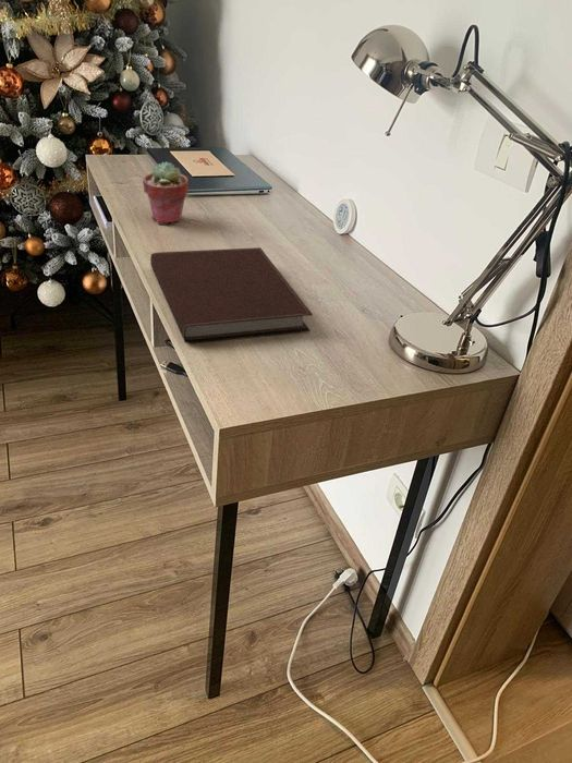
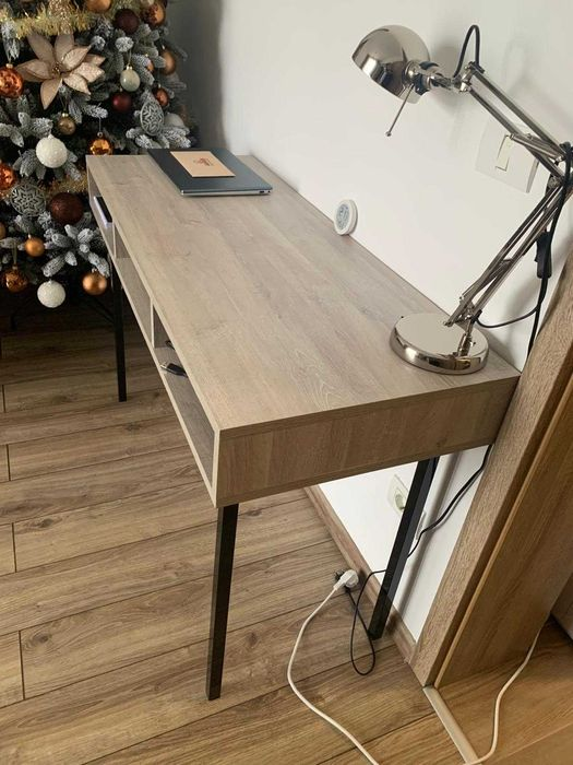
- notebook (227, 290)
- potted succulent (166, 191)
